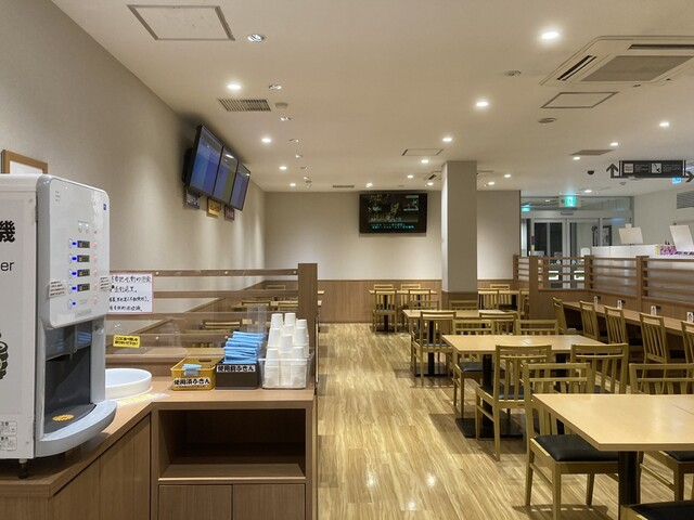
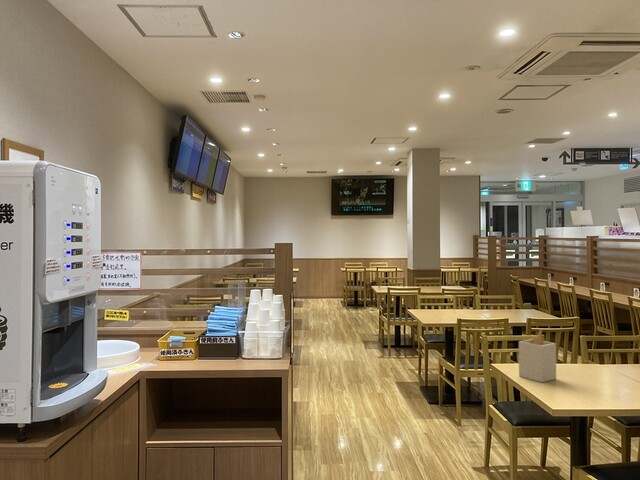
+ utensil holder (537, 354)
